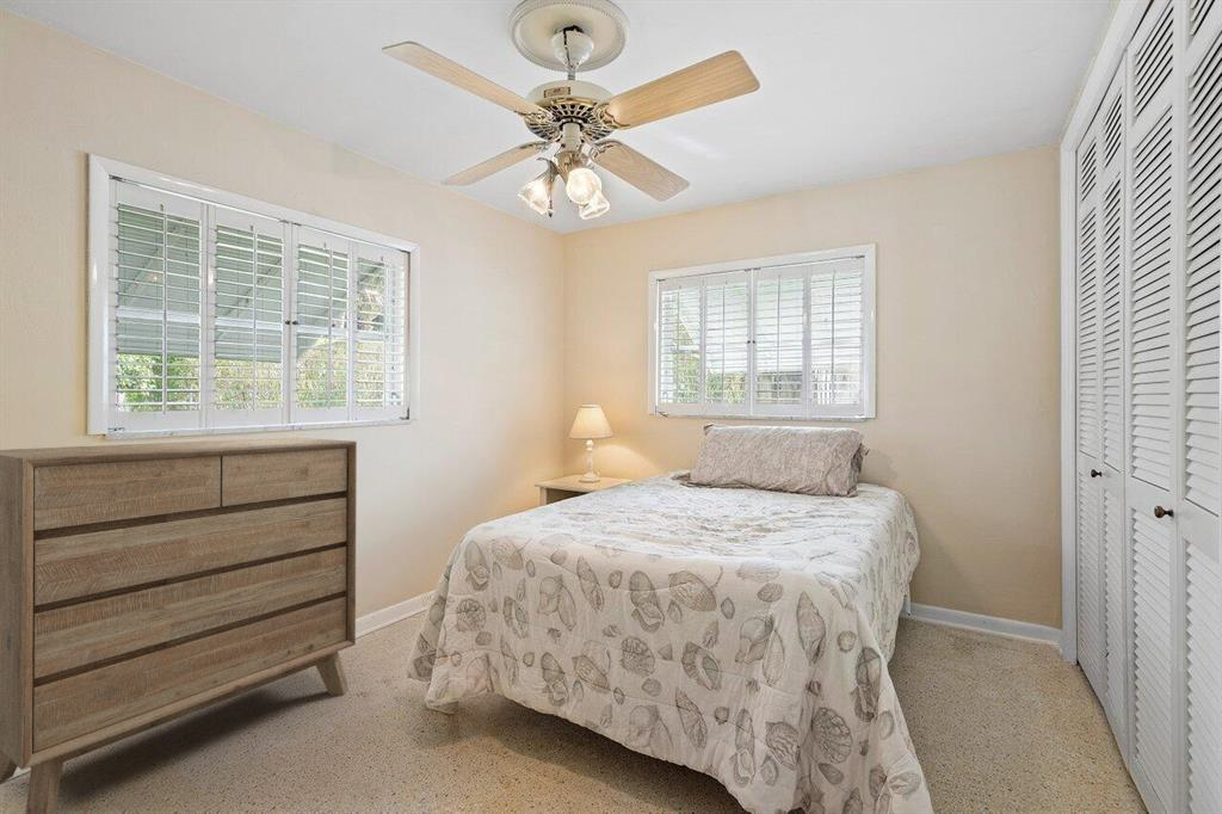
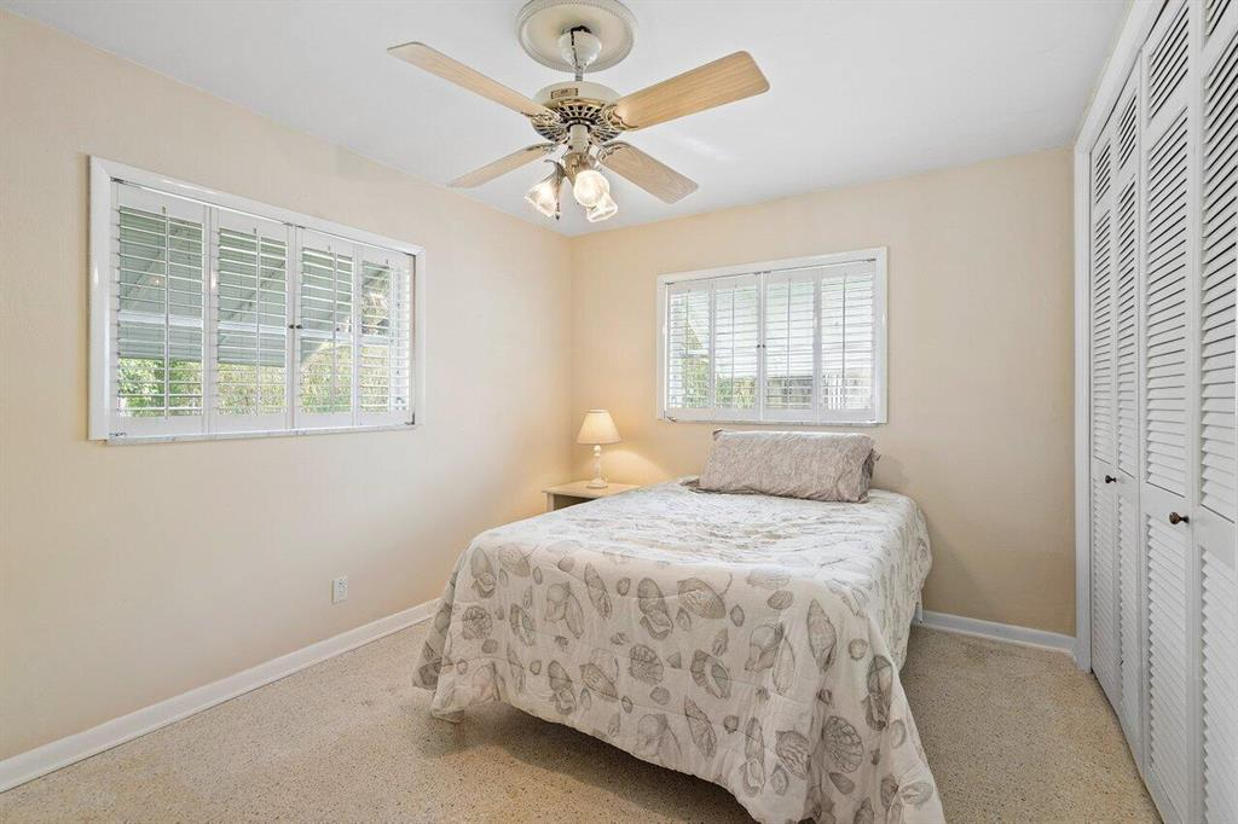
- dresser (192, 588)
